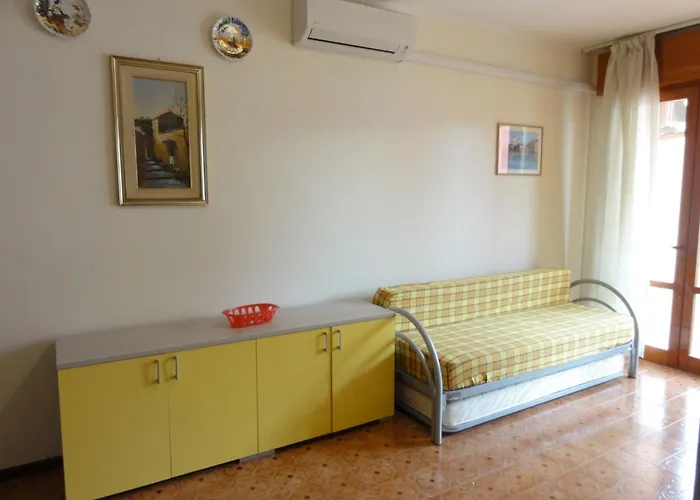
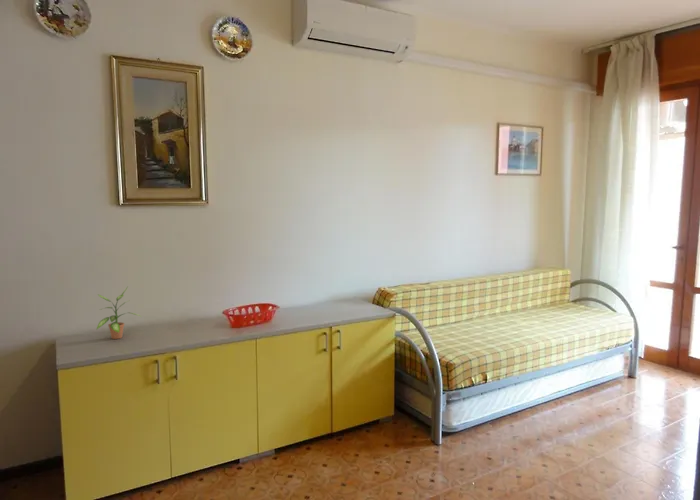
+ potted plant (116, 312)
